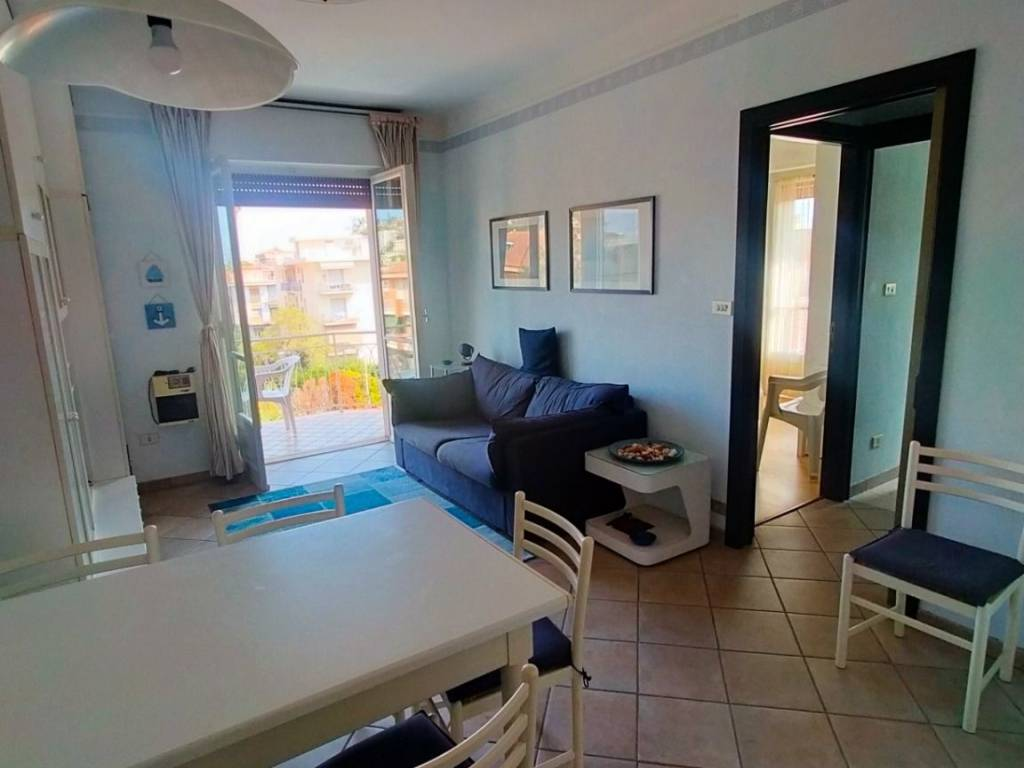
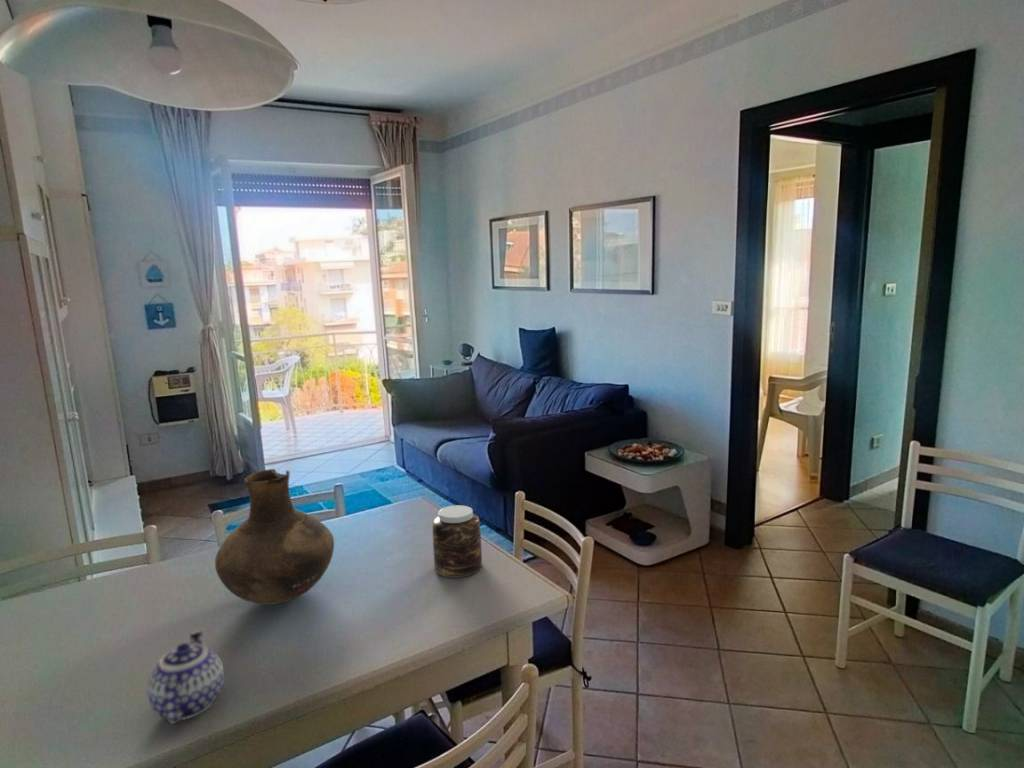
+ jar (457, 539)
+ vase (275, 536)
+ teapot (186, 675)
